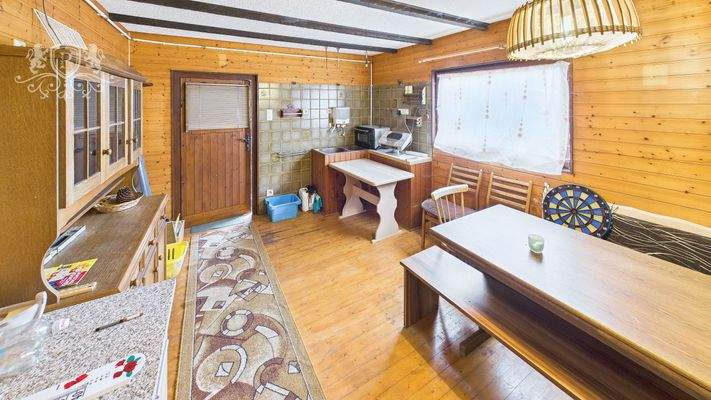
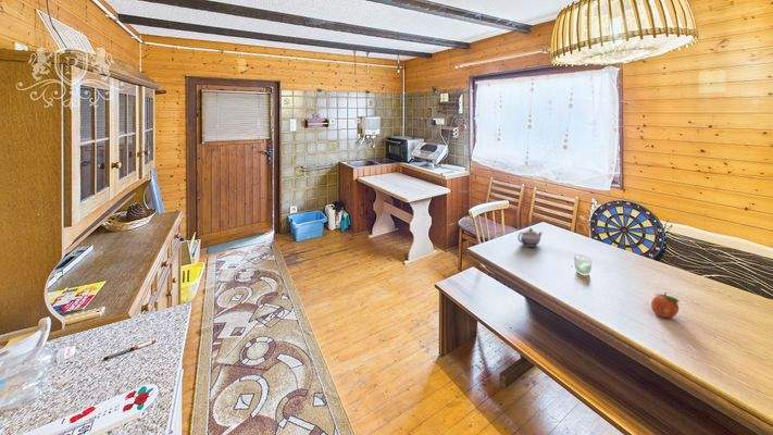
+ fruit (664, 304)
+ teapot (529, 237)
